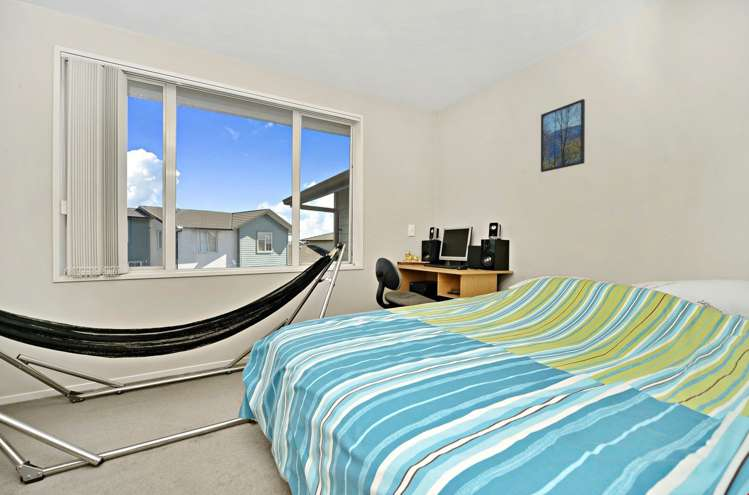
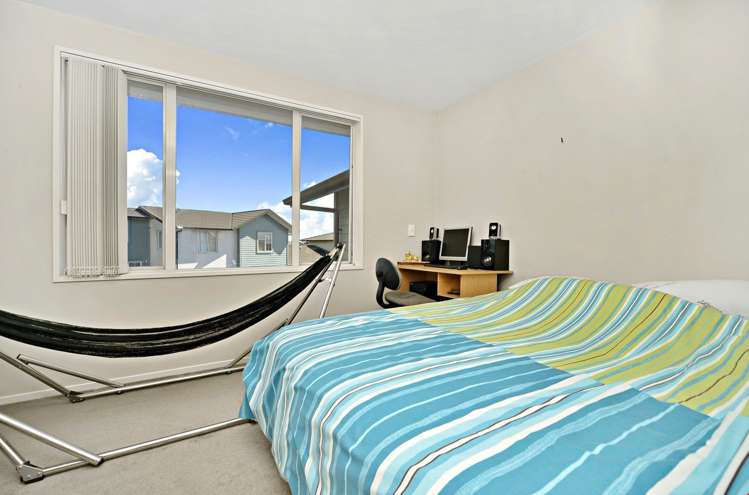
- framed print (561, 137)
